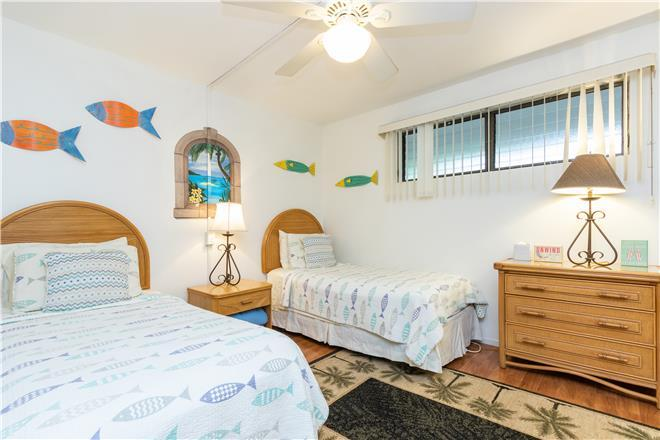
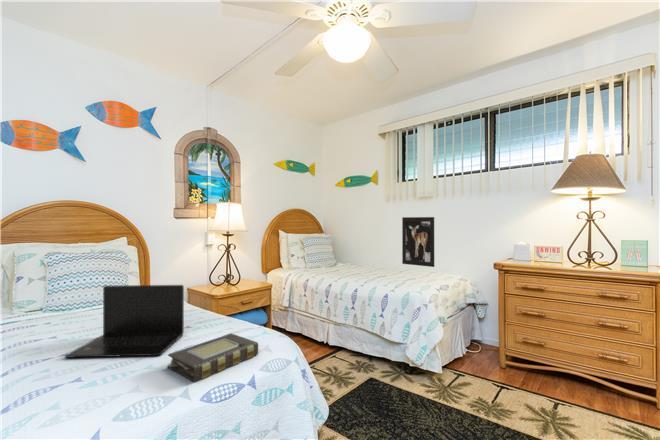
+ wall art (417, 241)
+ book (214, 353)
+ laptop (129, 318)
